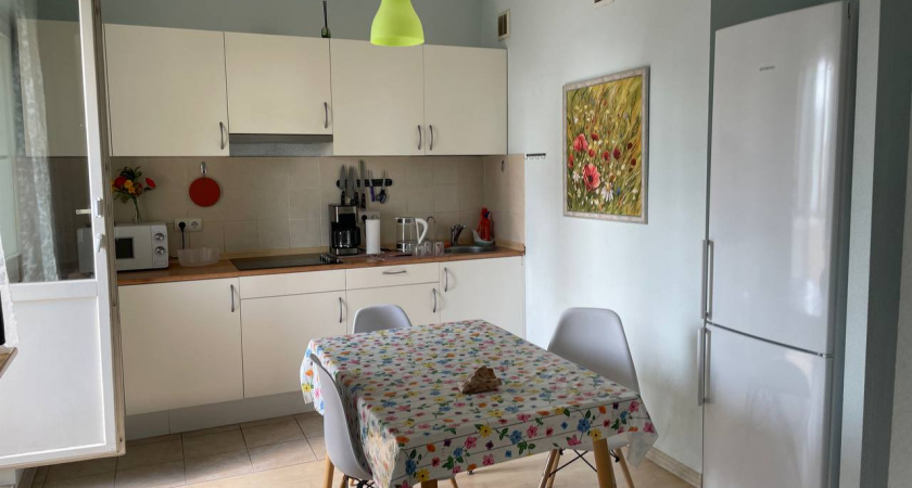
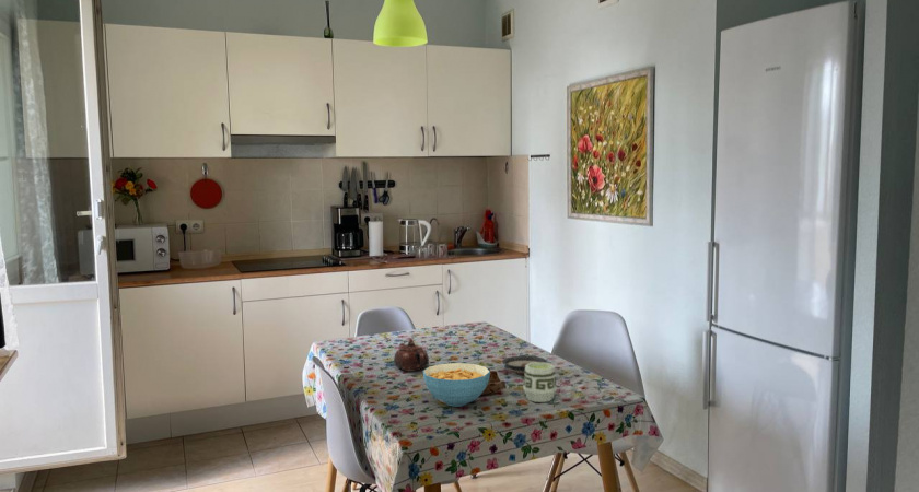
+ cereal bowl (456, 387)
+ saucer (524, 365)
+ cup (539, 382)
+ teapot (411, 353)
